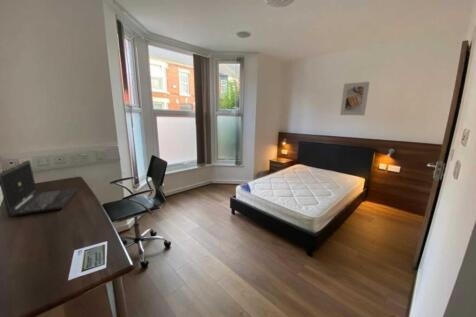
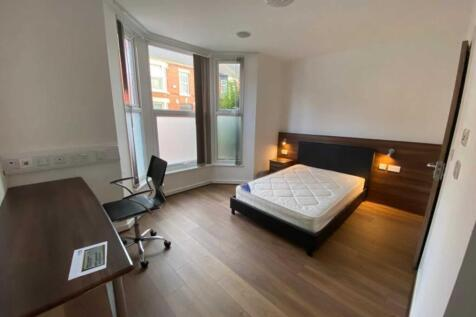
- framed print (354, 99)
- laptop (46, 191)
